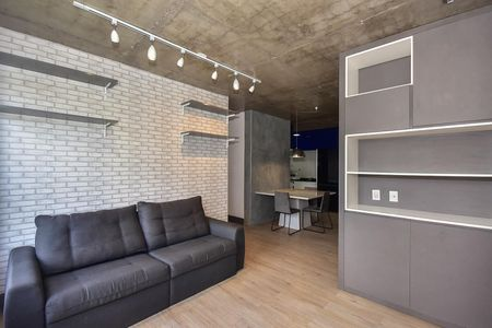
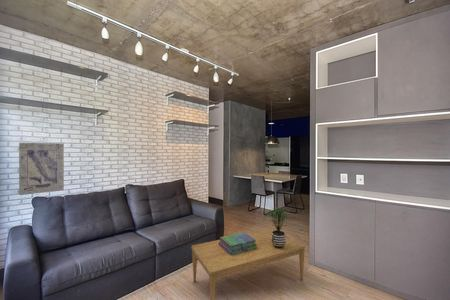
+ wall art (42, 167)
+ potted plant (277, 226)
+ coffee table (248, 263)
+ stack of books (237, 242)
